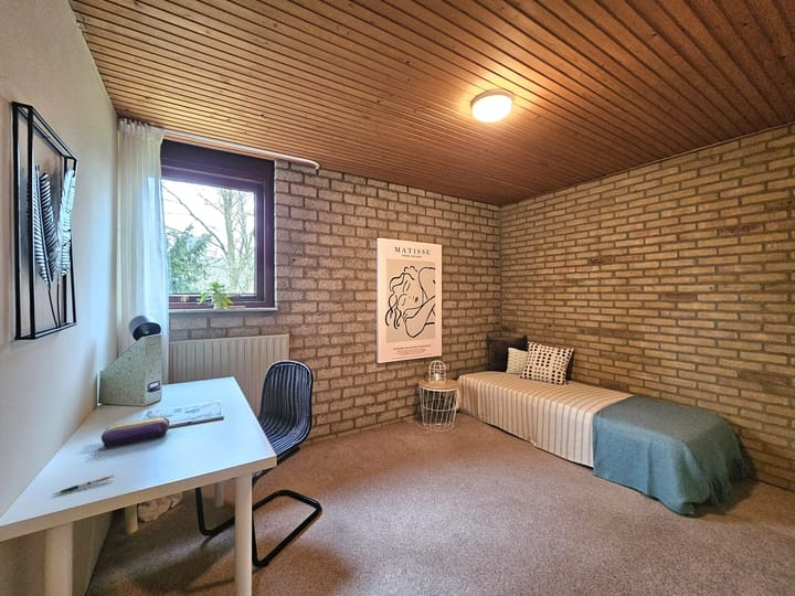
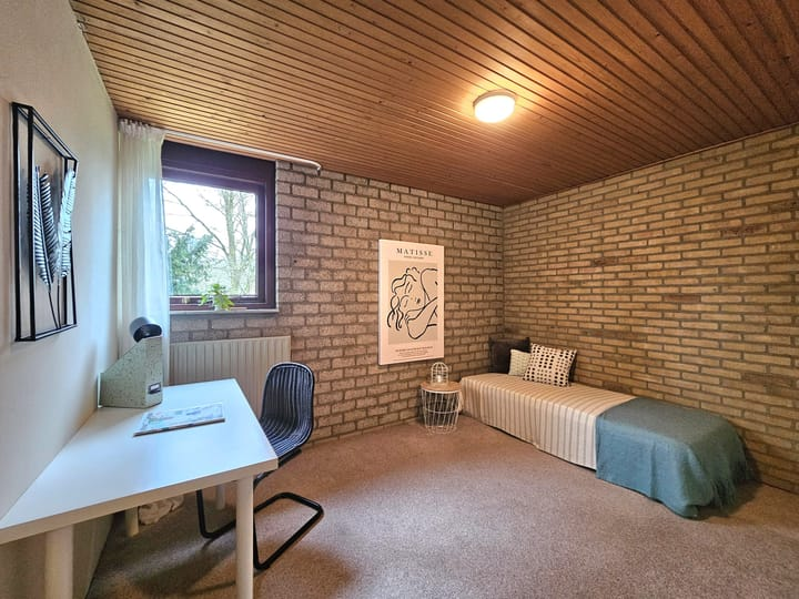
- pen (84, 485)
- pencil case (137, 430)
